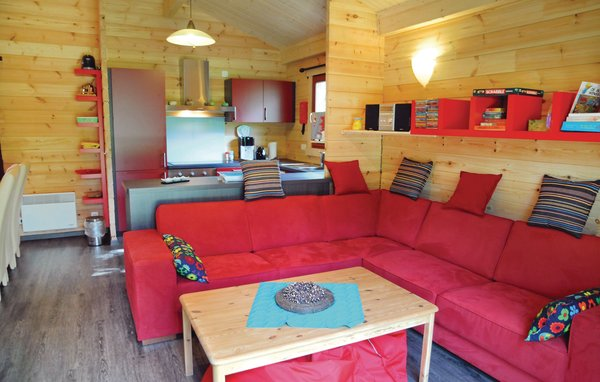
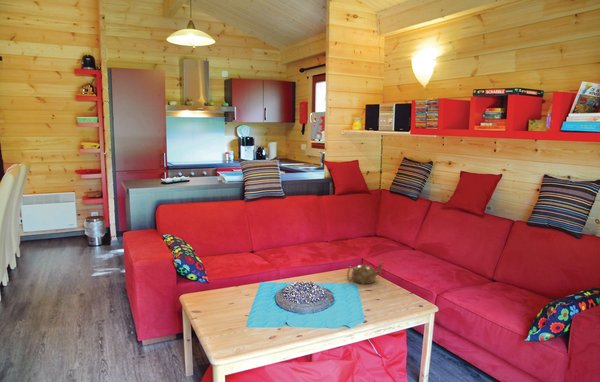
+ teapot (365, 271)
